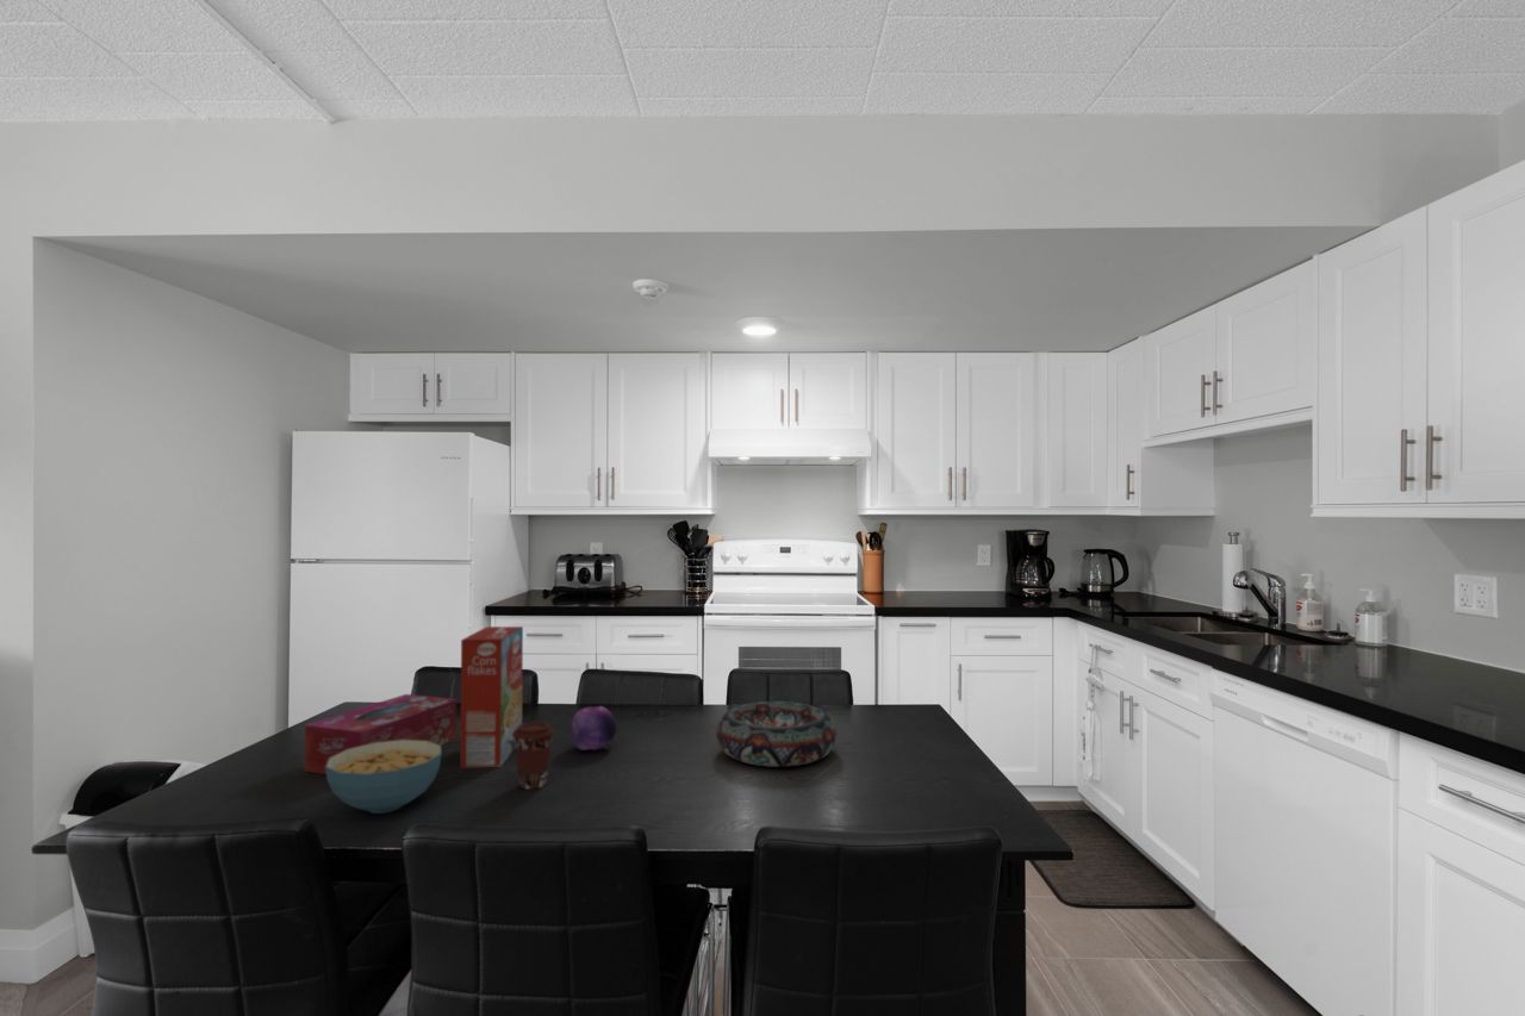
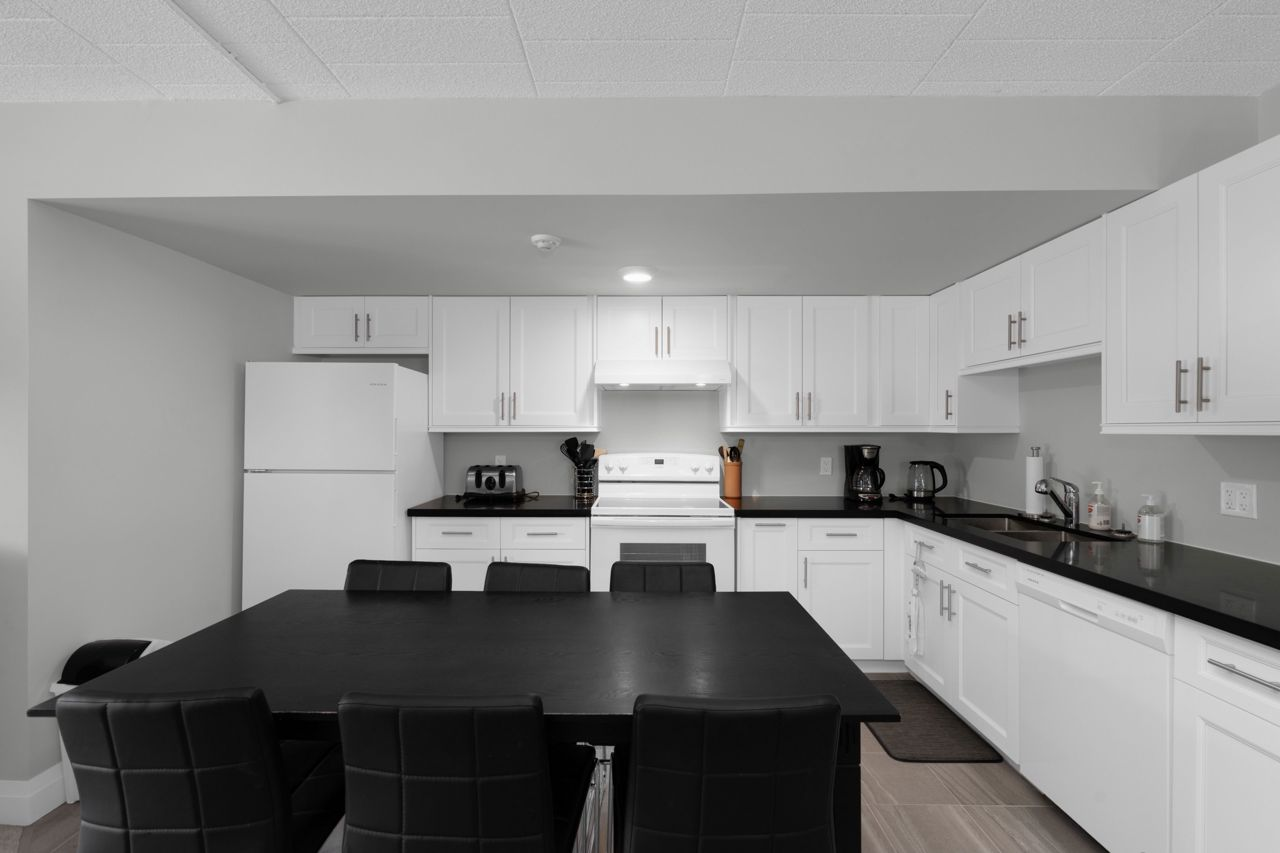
- coffee cup (533, 755)
- tissue box (385, 733)
- cereal box (492, 693)
- cereal bowl (385, 781)
- decorative bowl (776, 733)
- fruit (592, 728)
